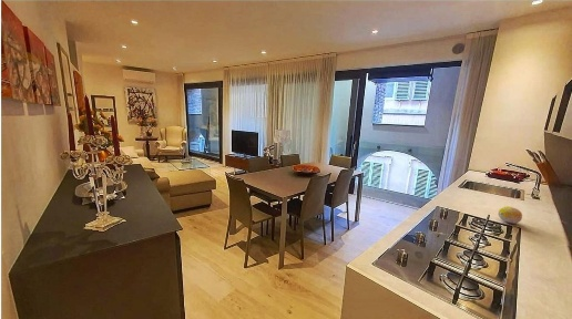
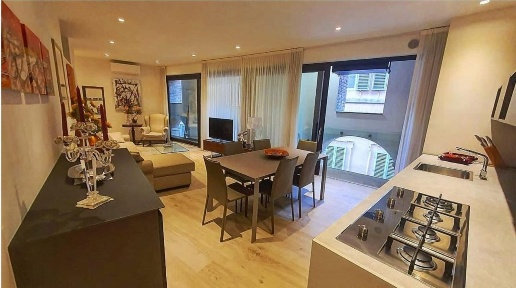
- fruit (510, 214)
